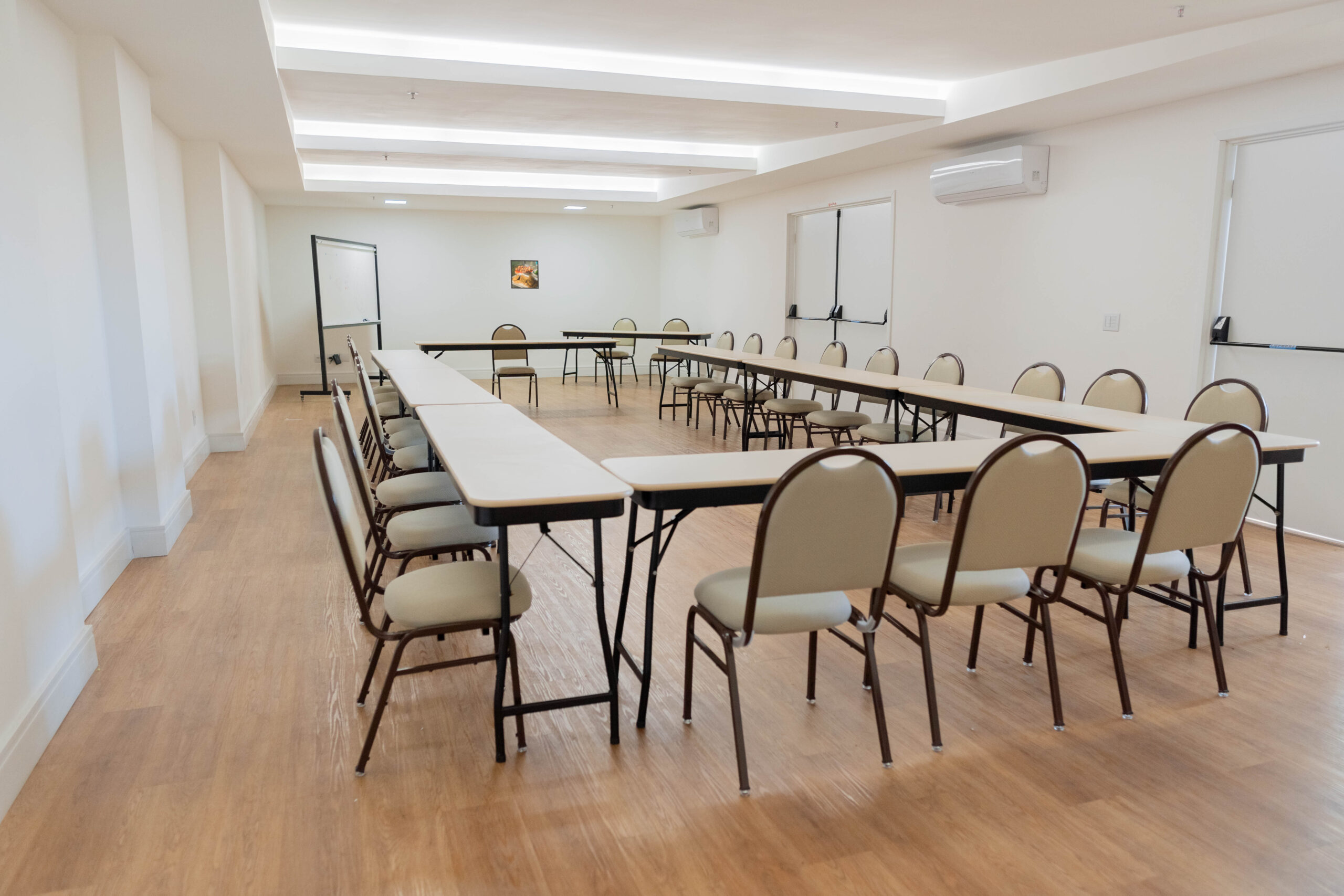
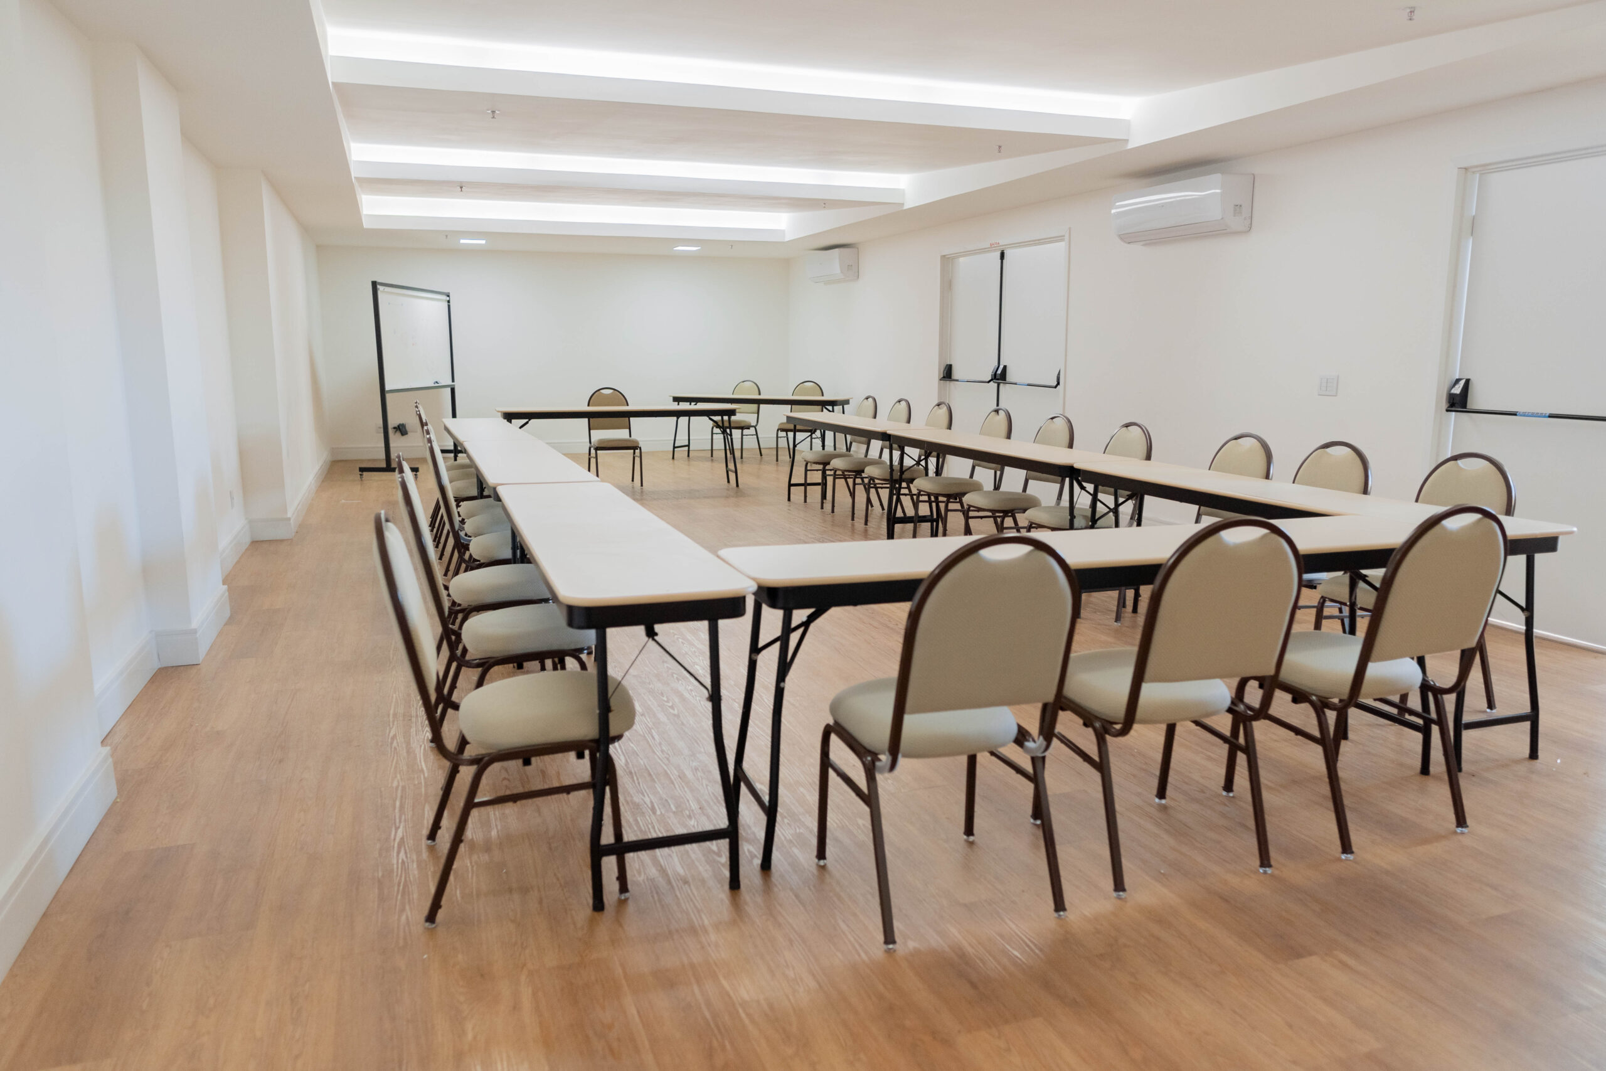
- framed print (524, 274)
